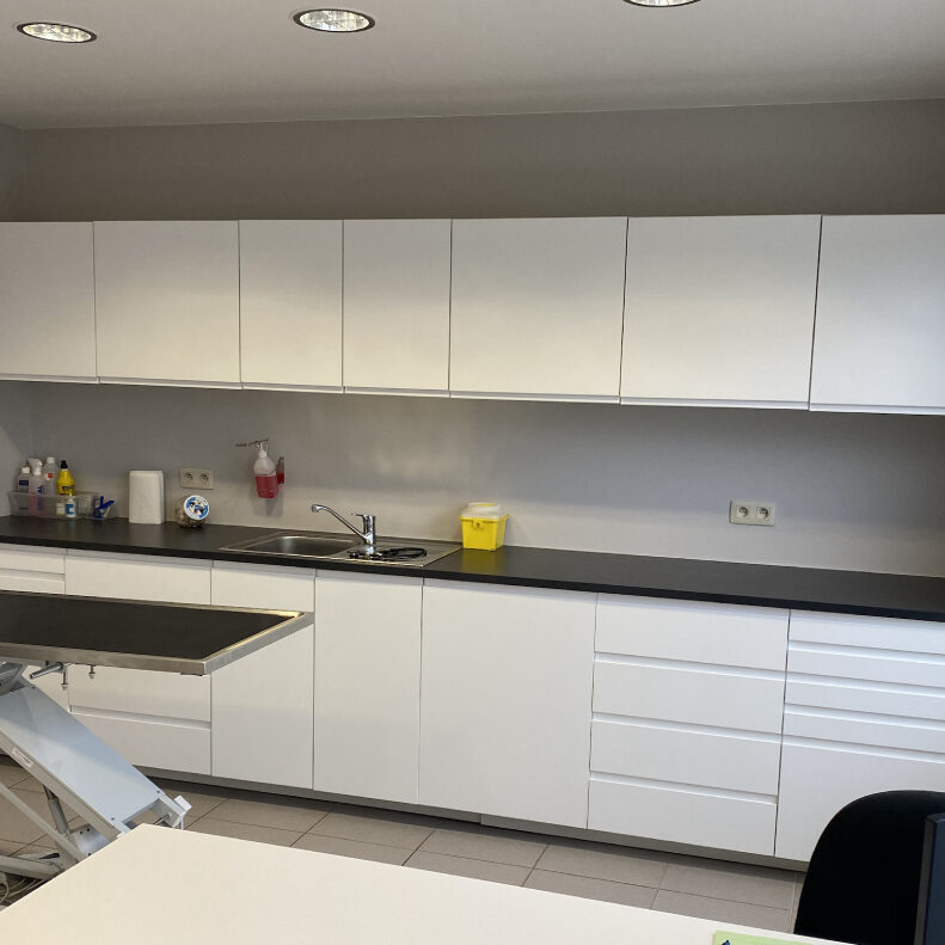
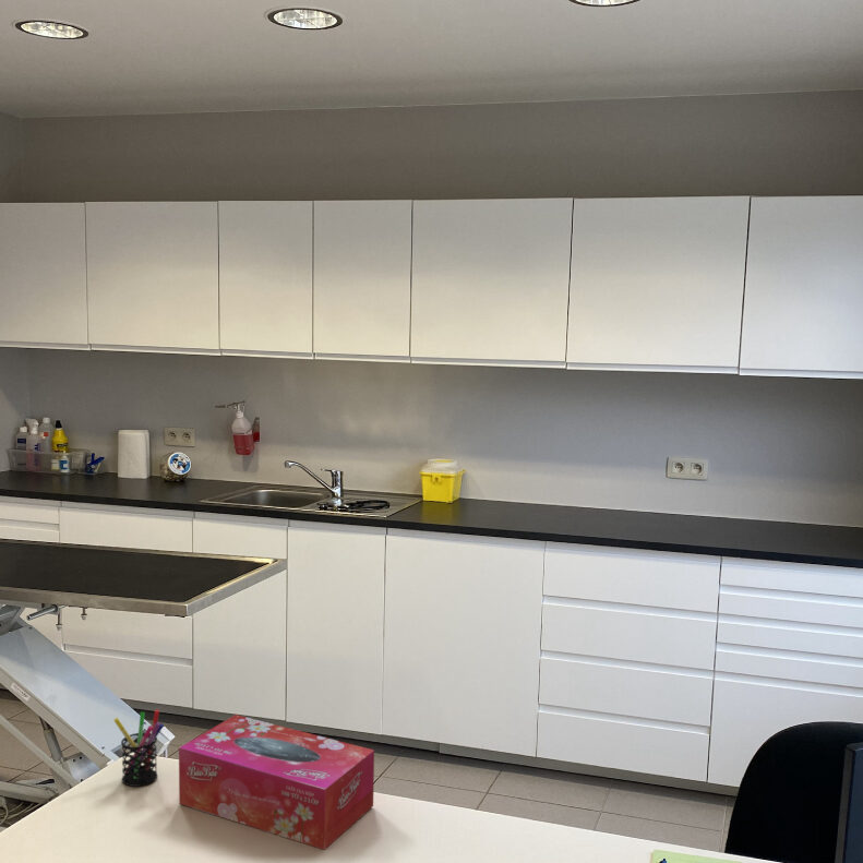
+ pen holder (142, 743)
+ tissue box (276, 777)
